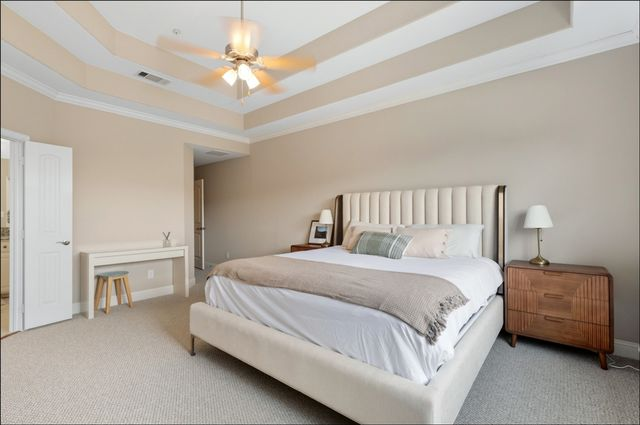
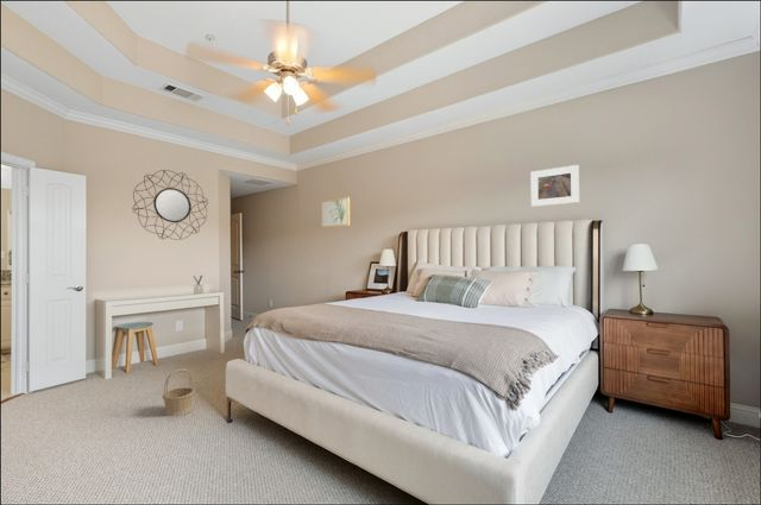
+ home mirror (172, 204)
+ basket (178, 390)
+ wall art (334, 213)
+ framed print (554, 187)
